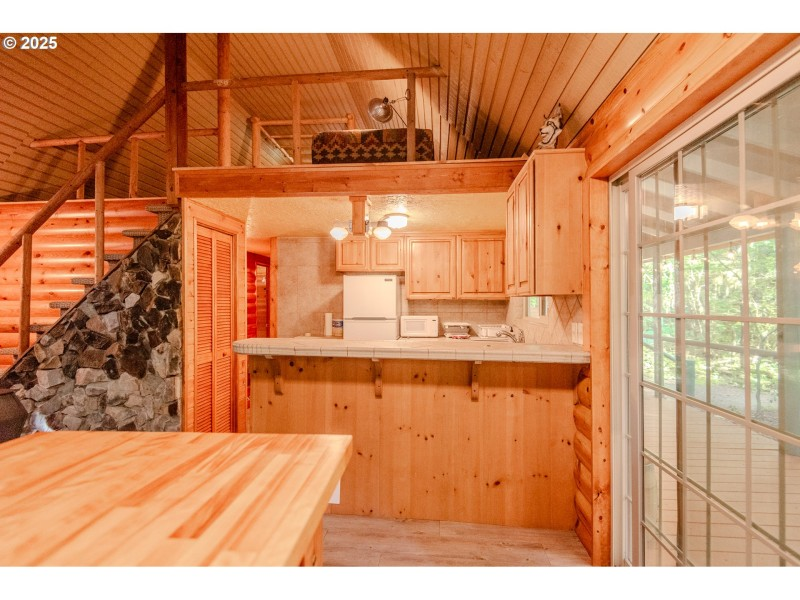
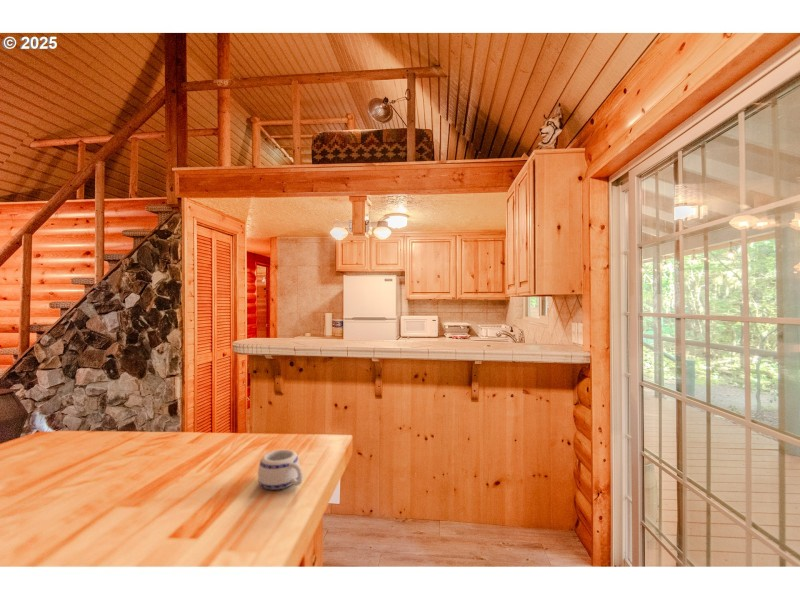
+ mug (283, 469)
